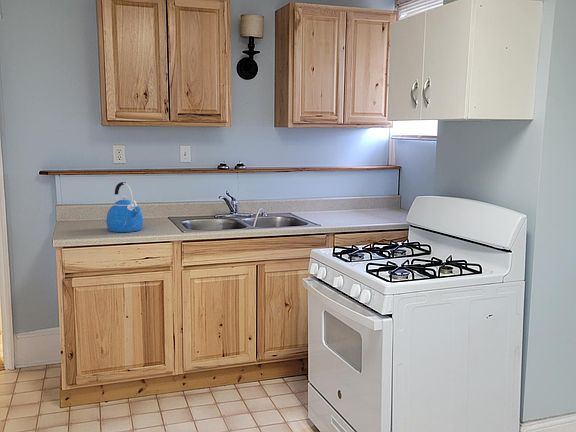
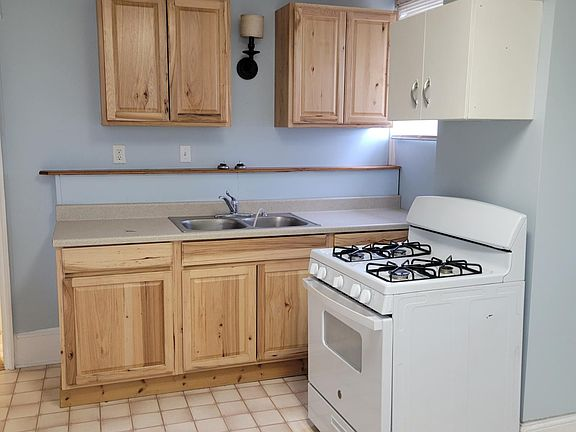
- kettle (126, 206)
